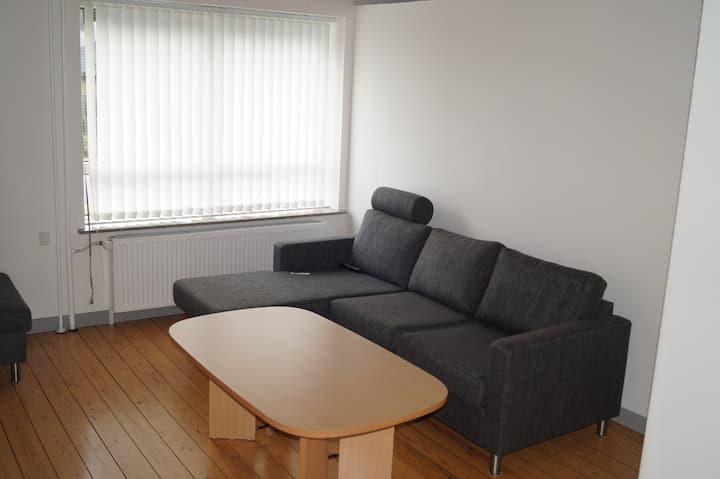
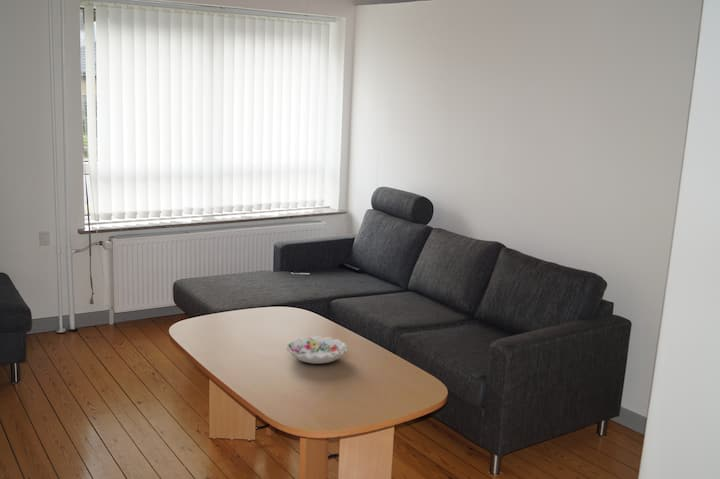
+ decorative bowl (316, 352)
